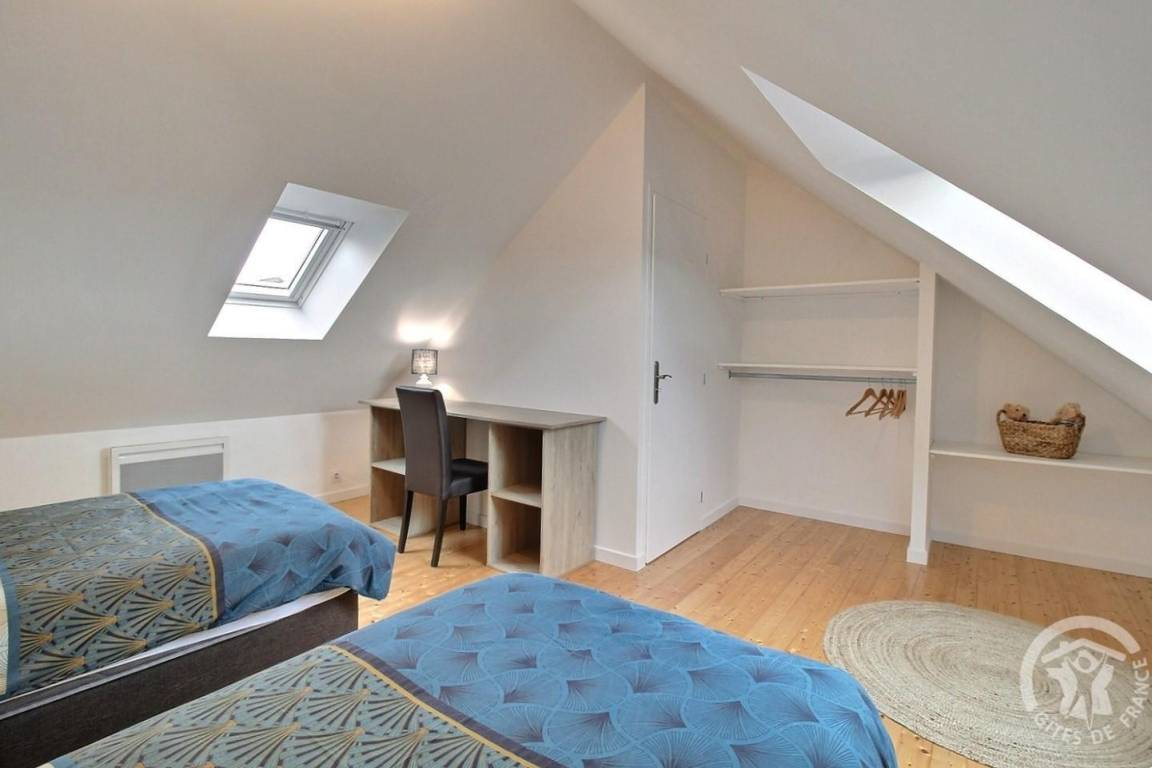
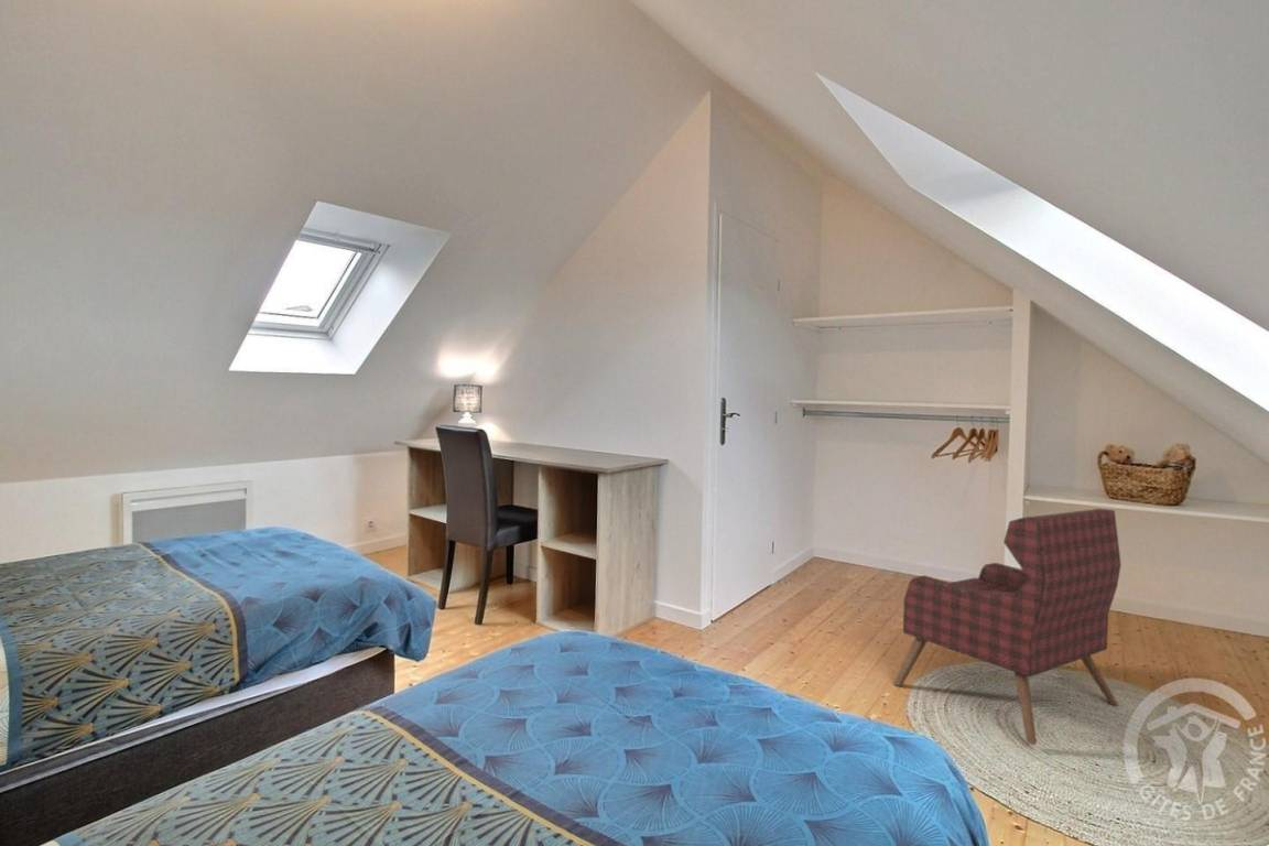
+ armchair (1006, 599)
